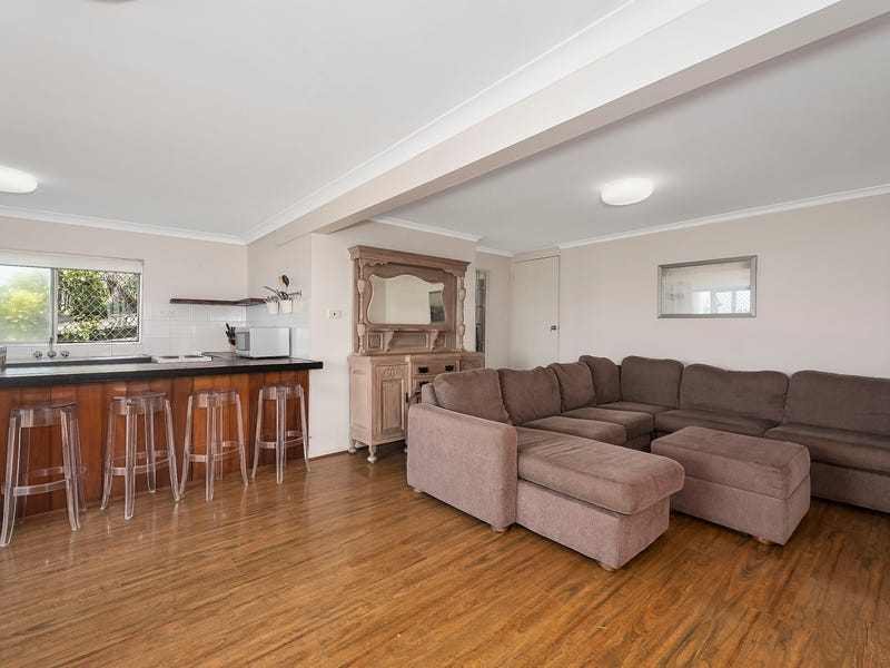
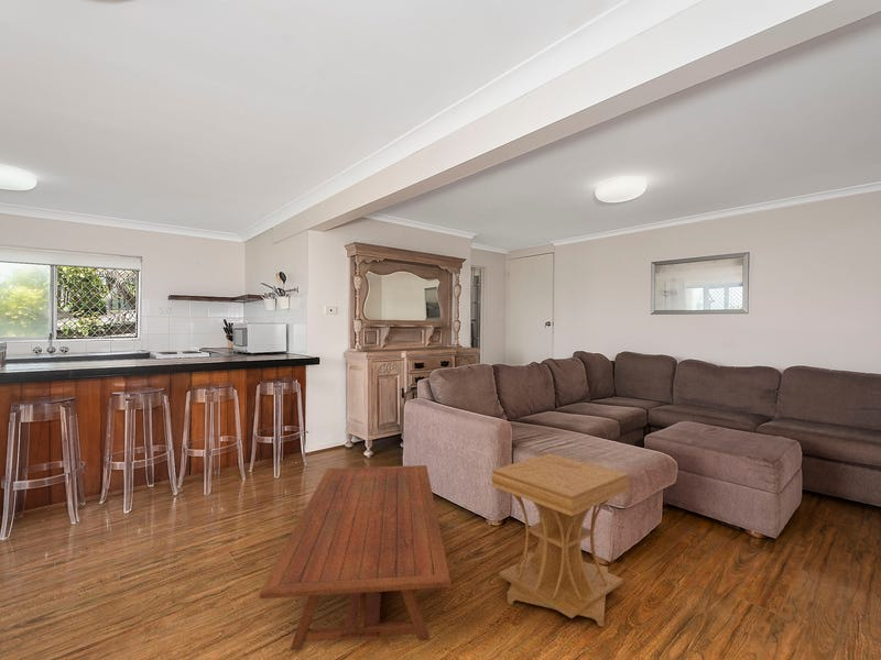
+ side table (559, 530)
+ coffee table (370, 537)
